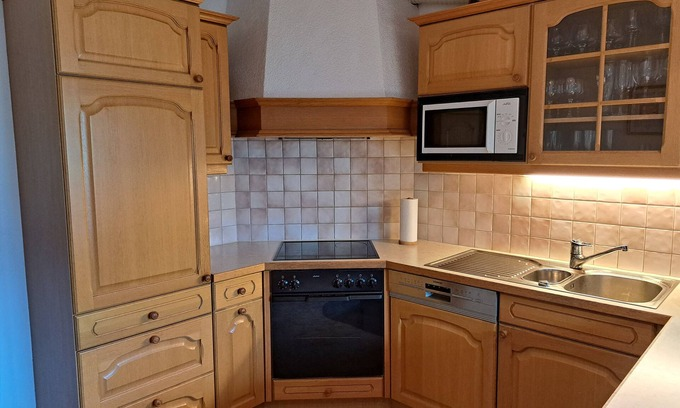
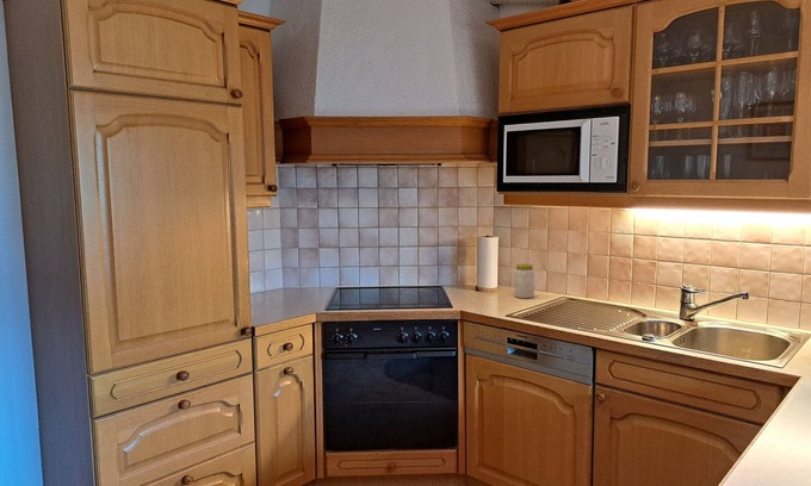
+ jar (524, 280)
